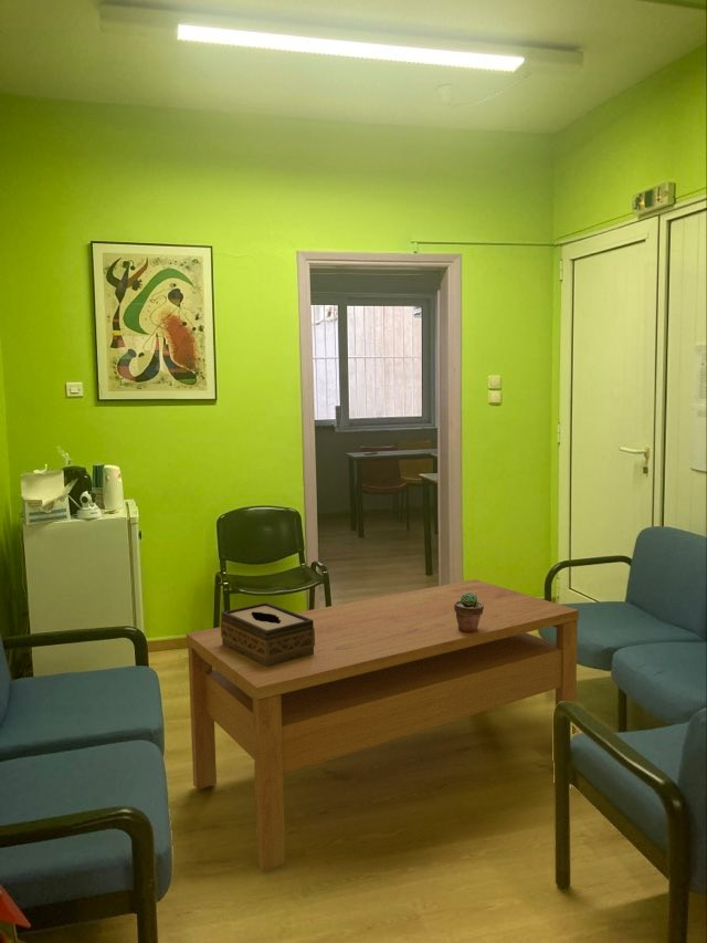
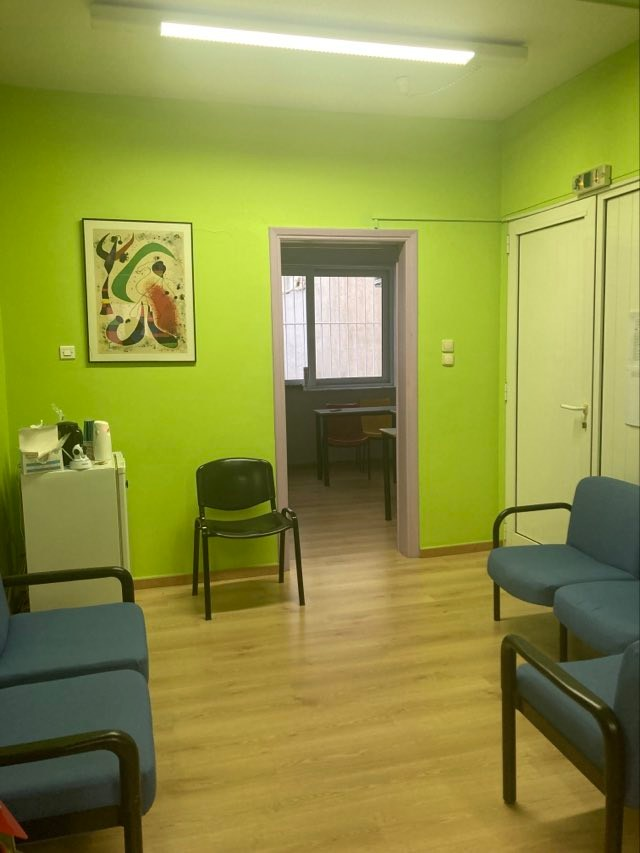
- tissue box (266, 631)
- potted succulent (468, 610)
- coffee table (390, 694)
